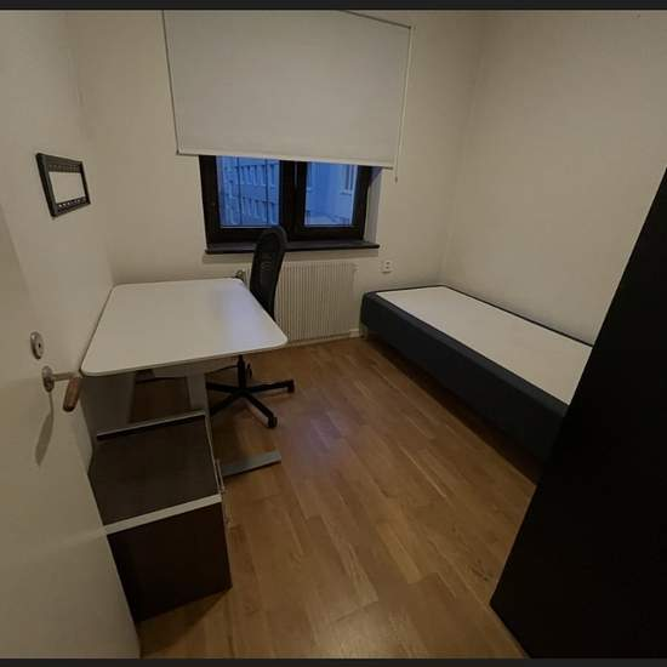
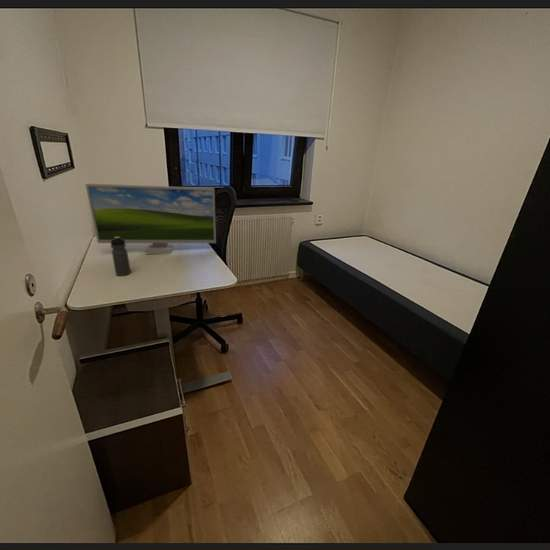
+ monitor (156, 219)
+ water bottle (120, 255)
